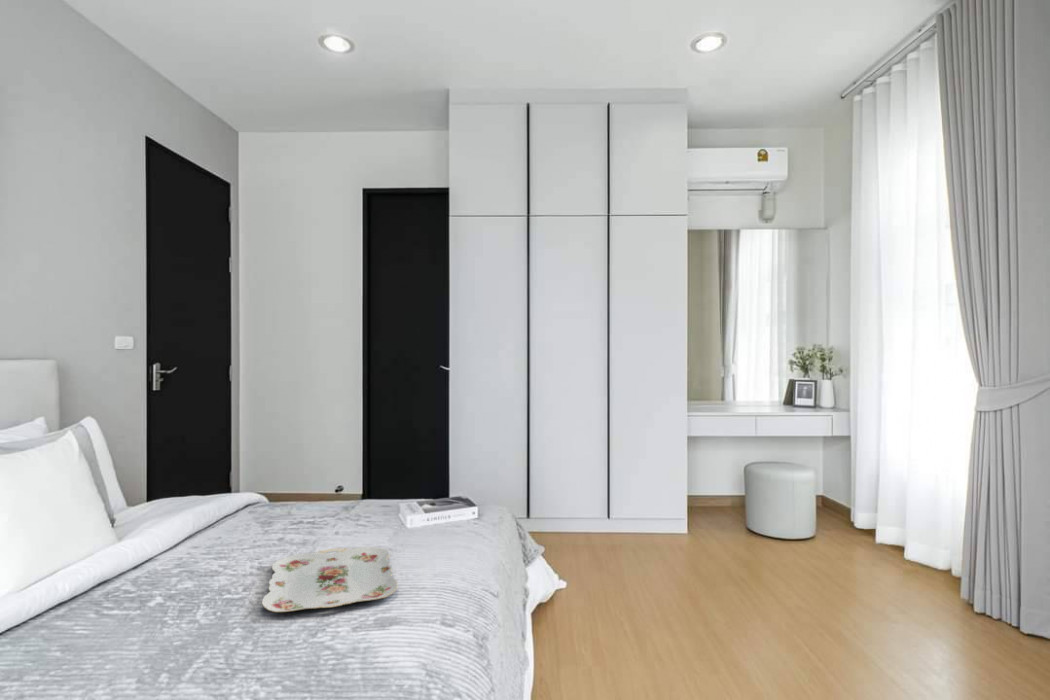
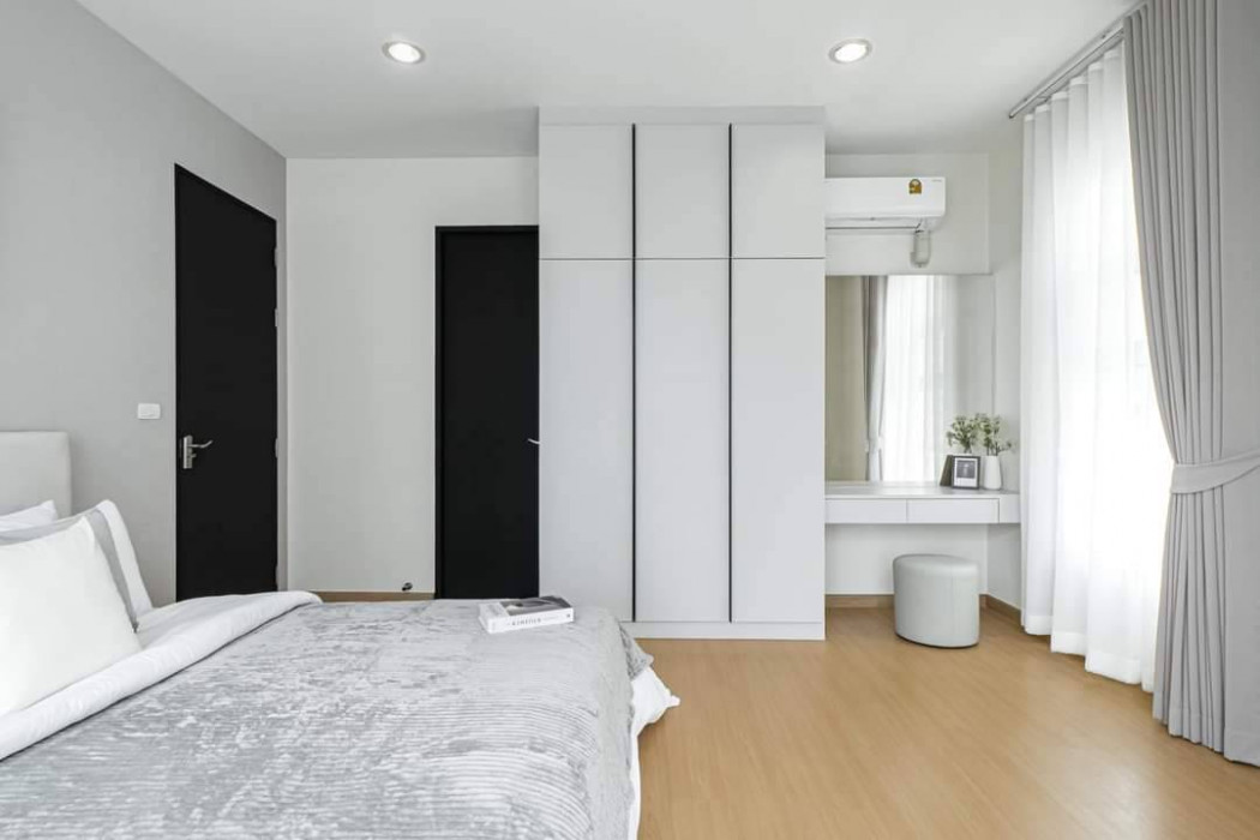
- serving tray (332, 576)
